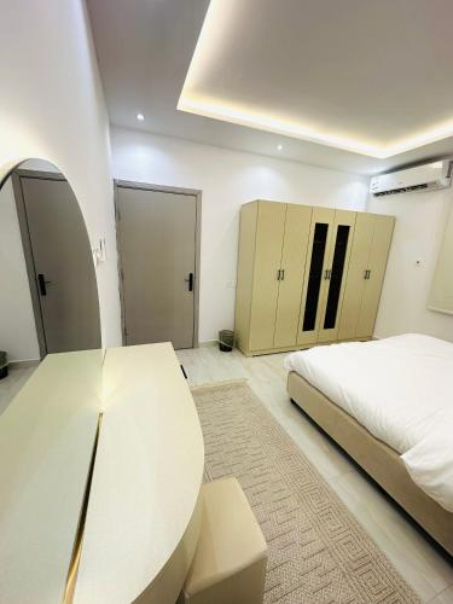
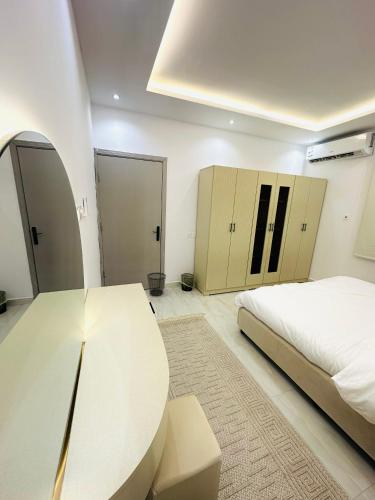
+ wastebasket (156, 284)
